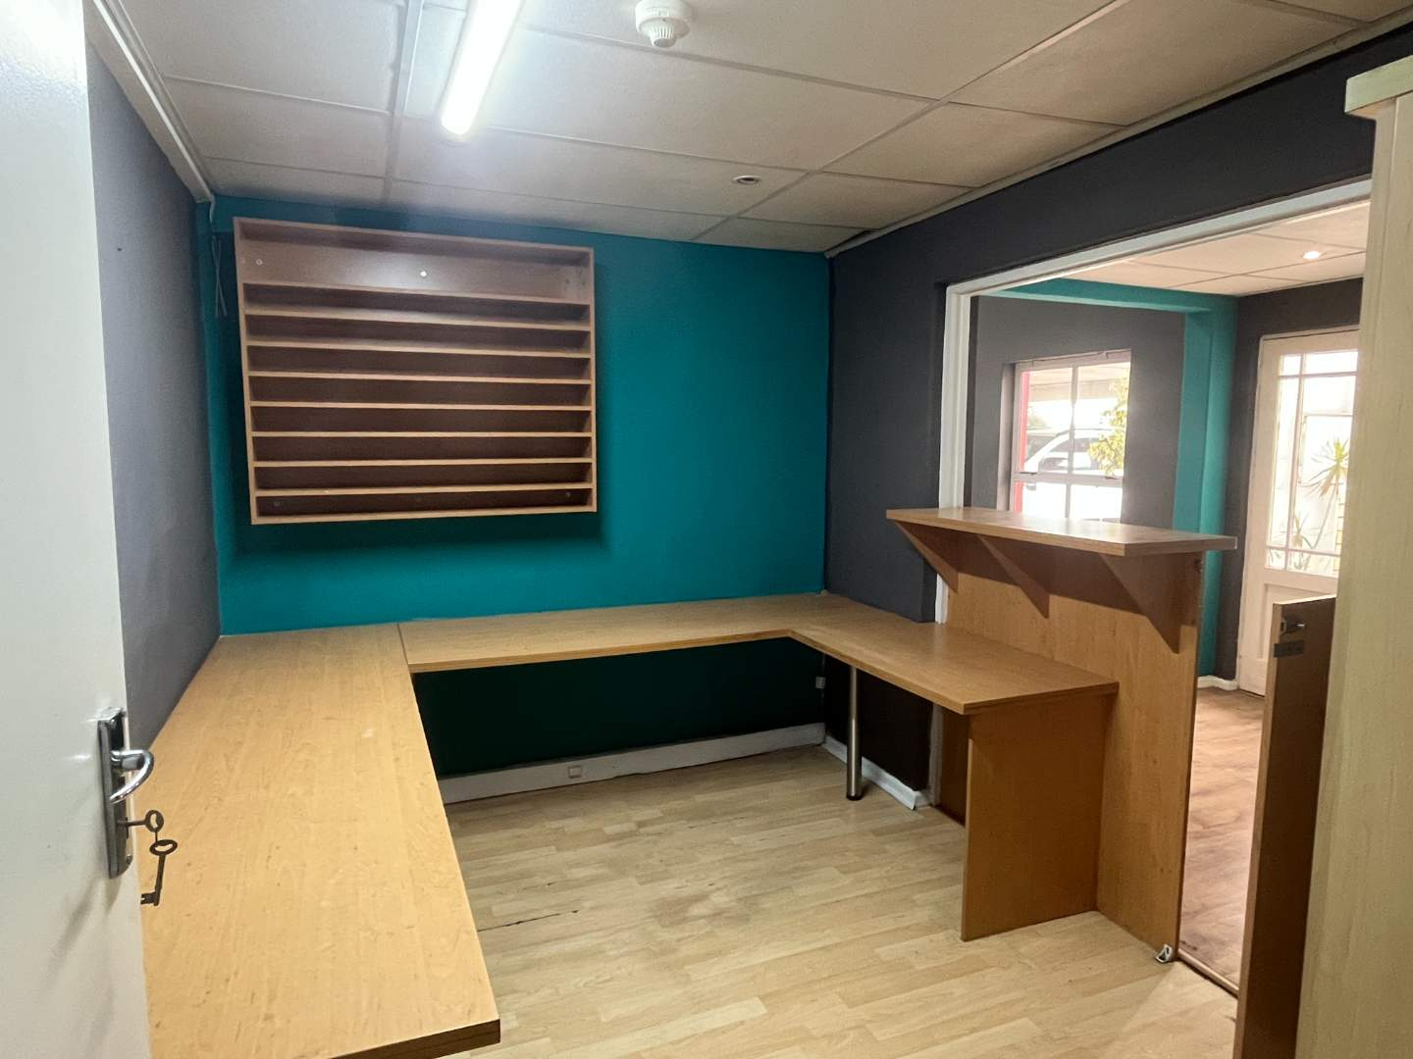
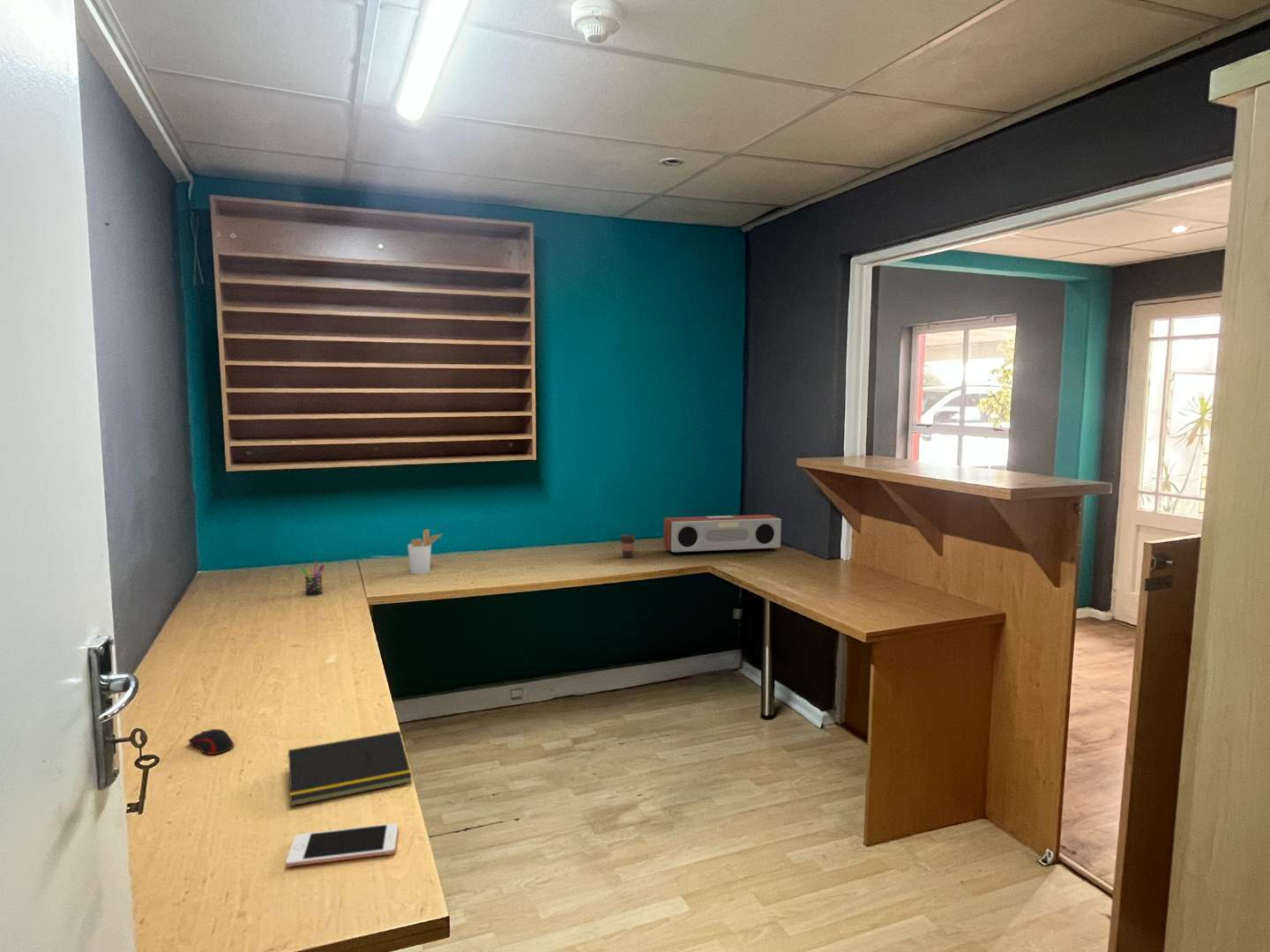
+ cell phone (344, 844)
+ computer mouse (211, 737)
+ coffee cup (627, 546)
+ notepad (349, 765)
+ pen holder (311, 578)
+ speaker (721, 533)
+ utensil holder (425, 552)
